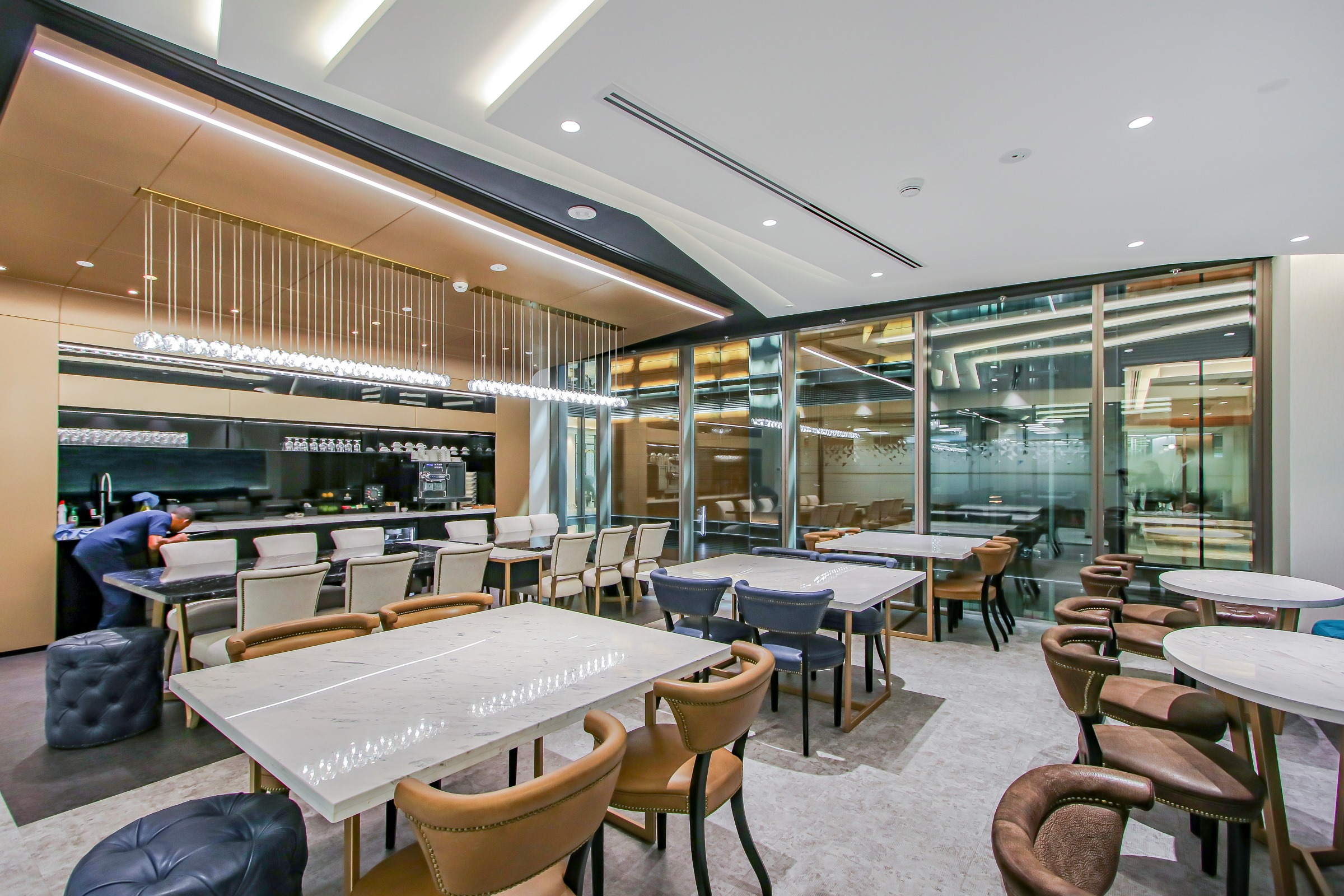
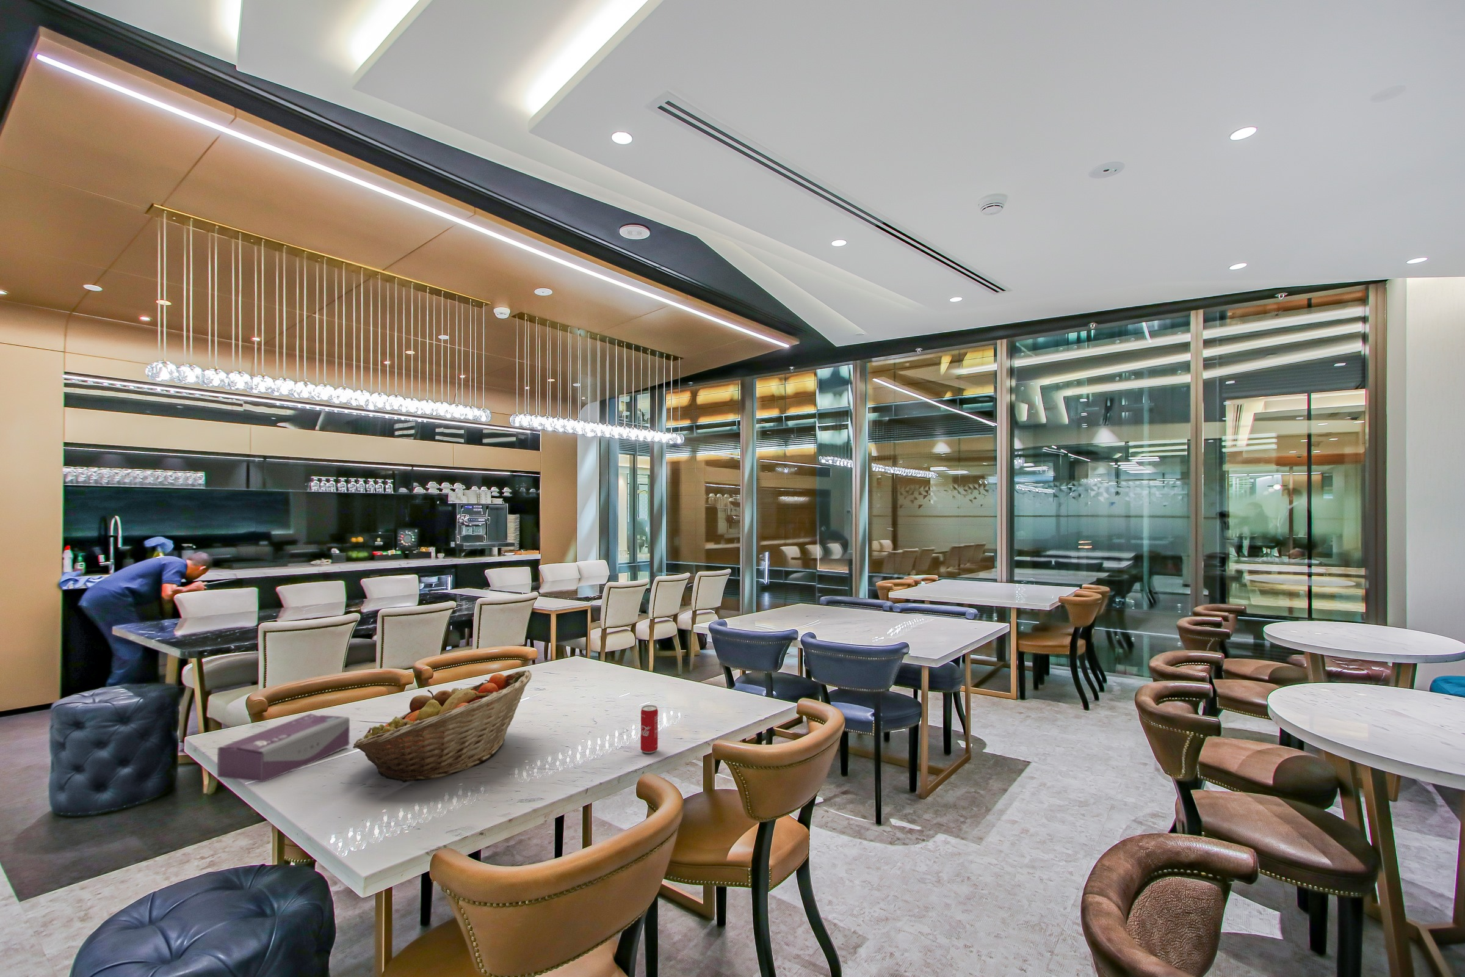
+ beverage can (649, 729)
+ tissue box (287, 745)
+ fruit basket (451, 719)
